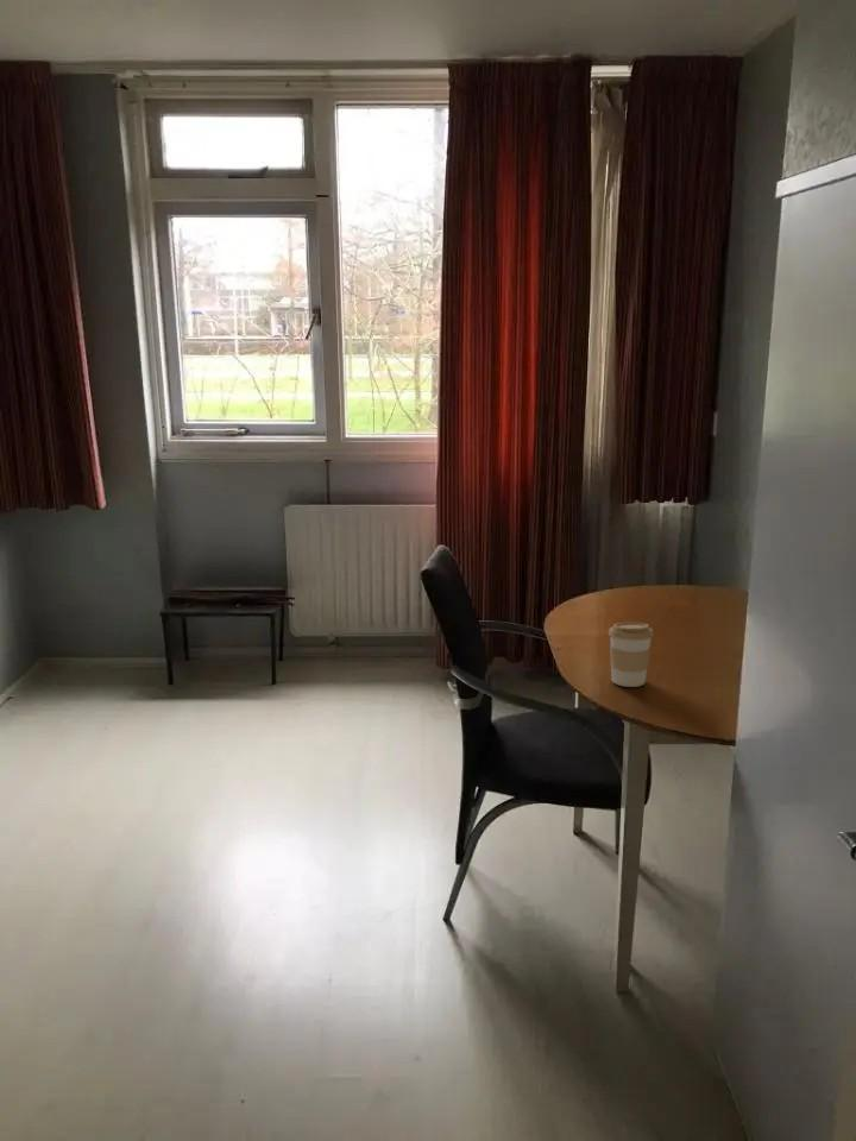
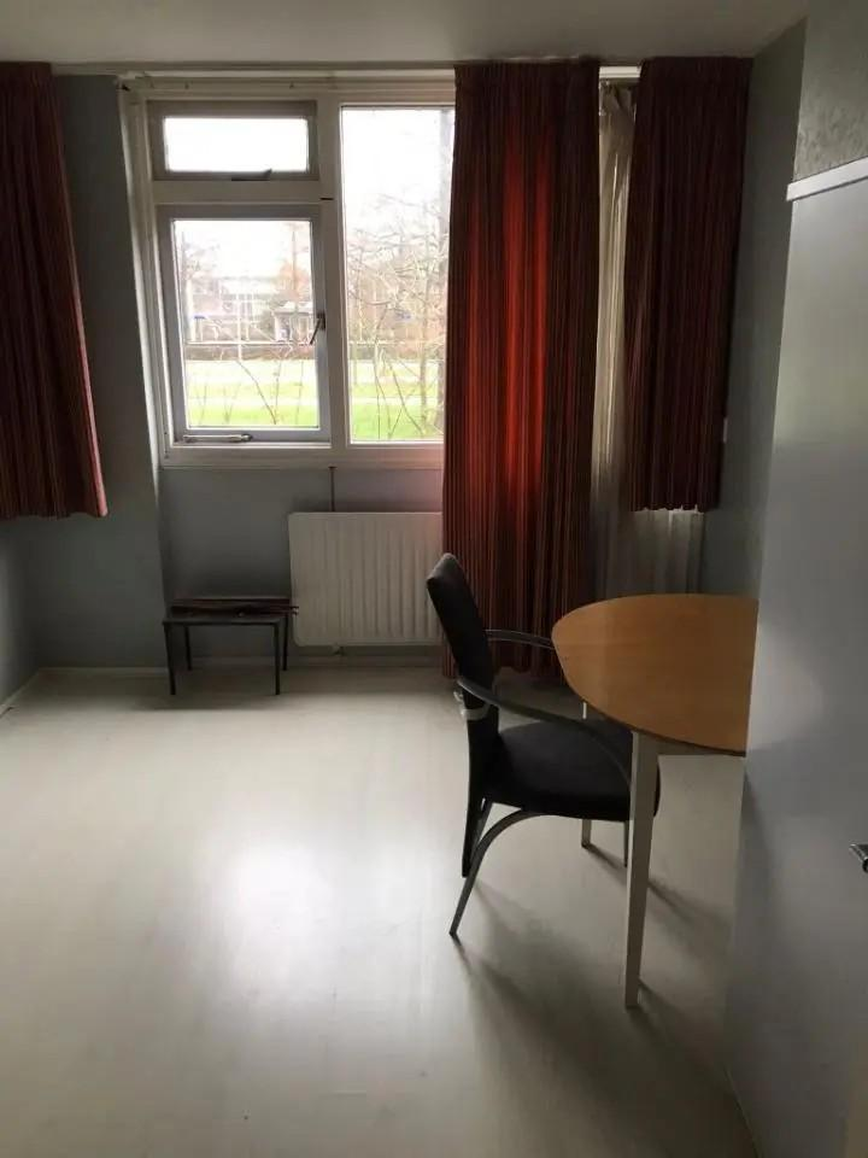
- coffee cup (629, 653)
